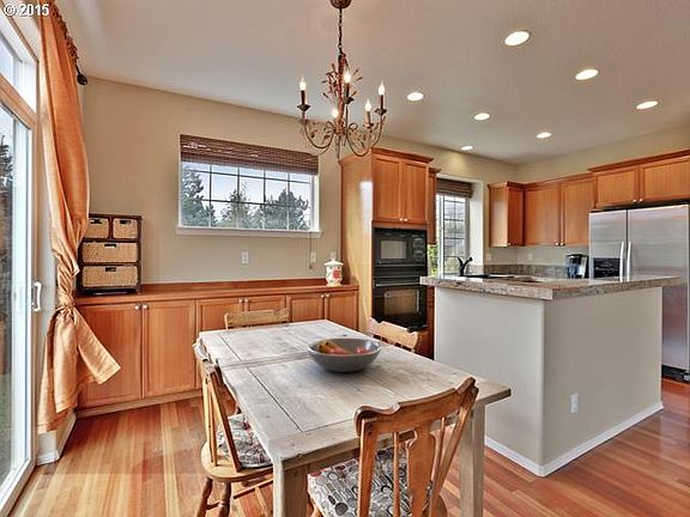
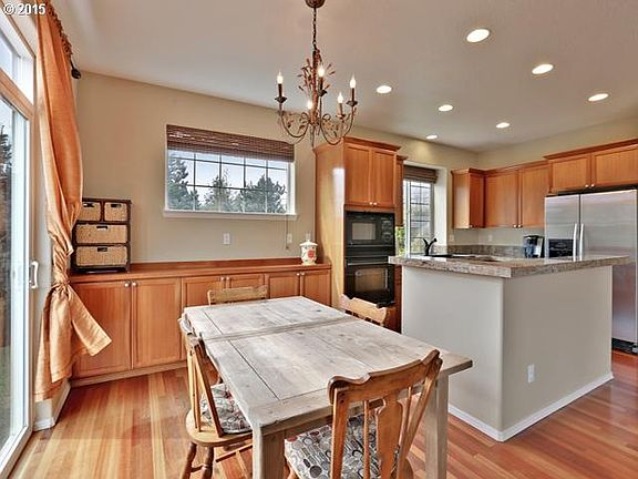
- fruit bowl (344, 353)
